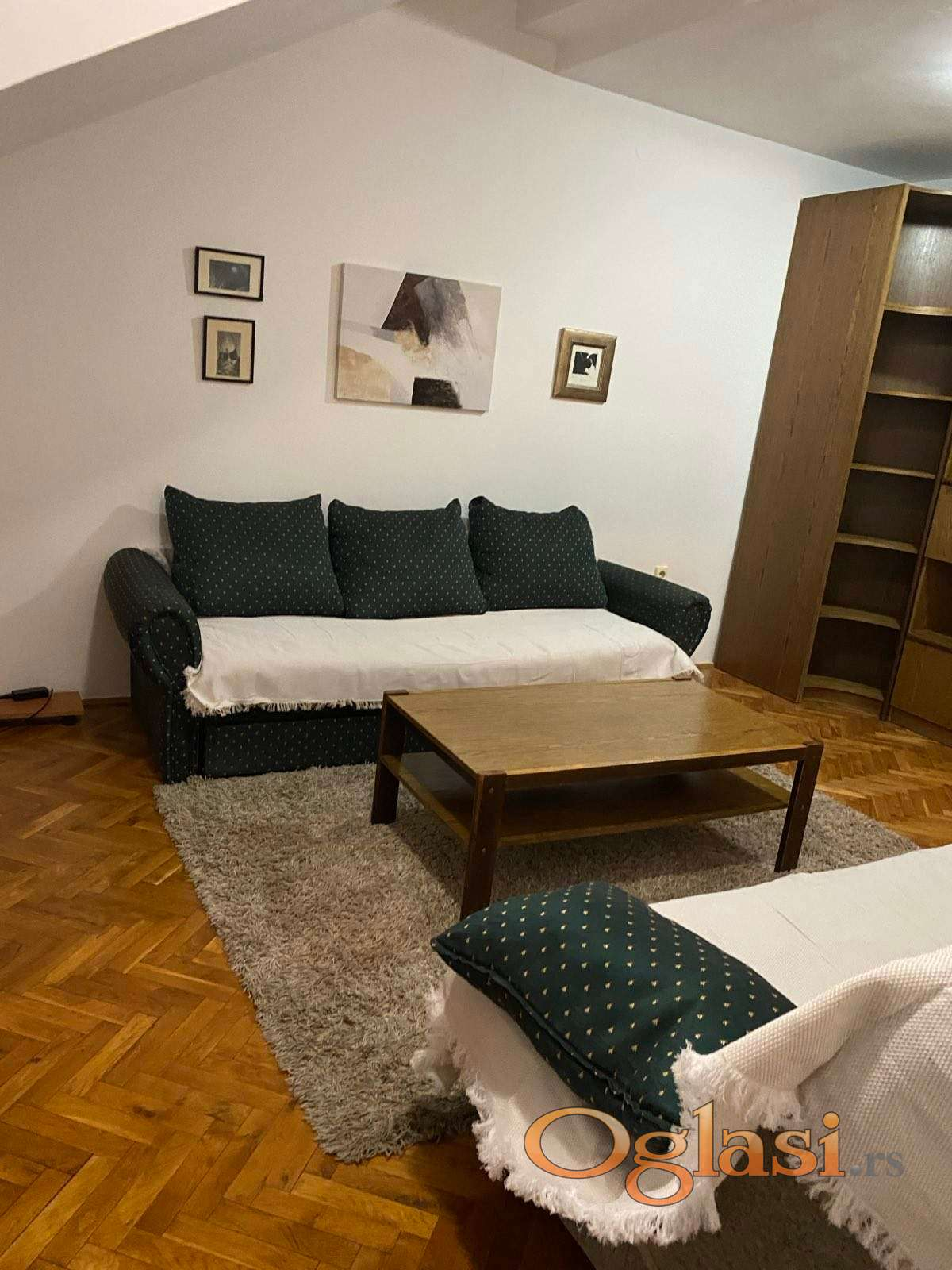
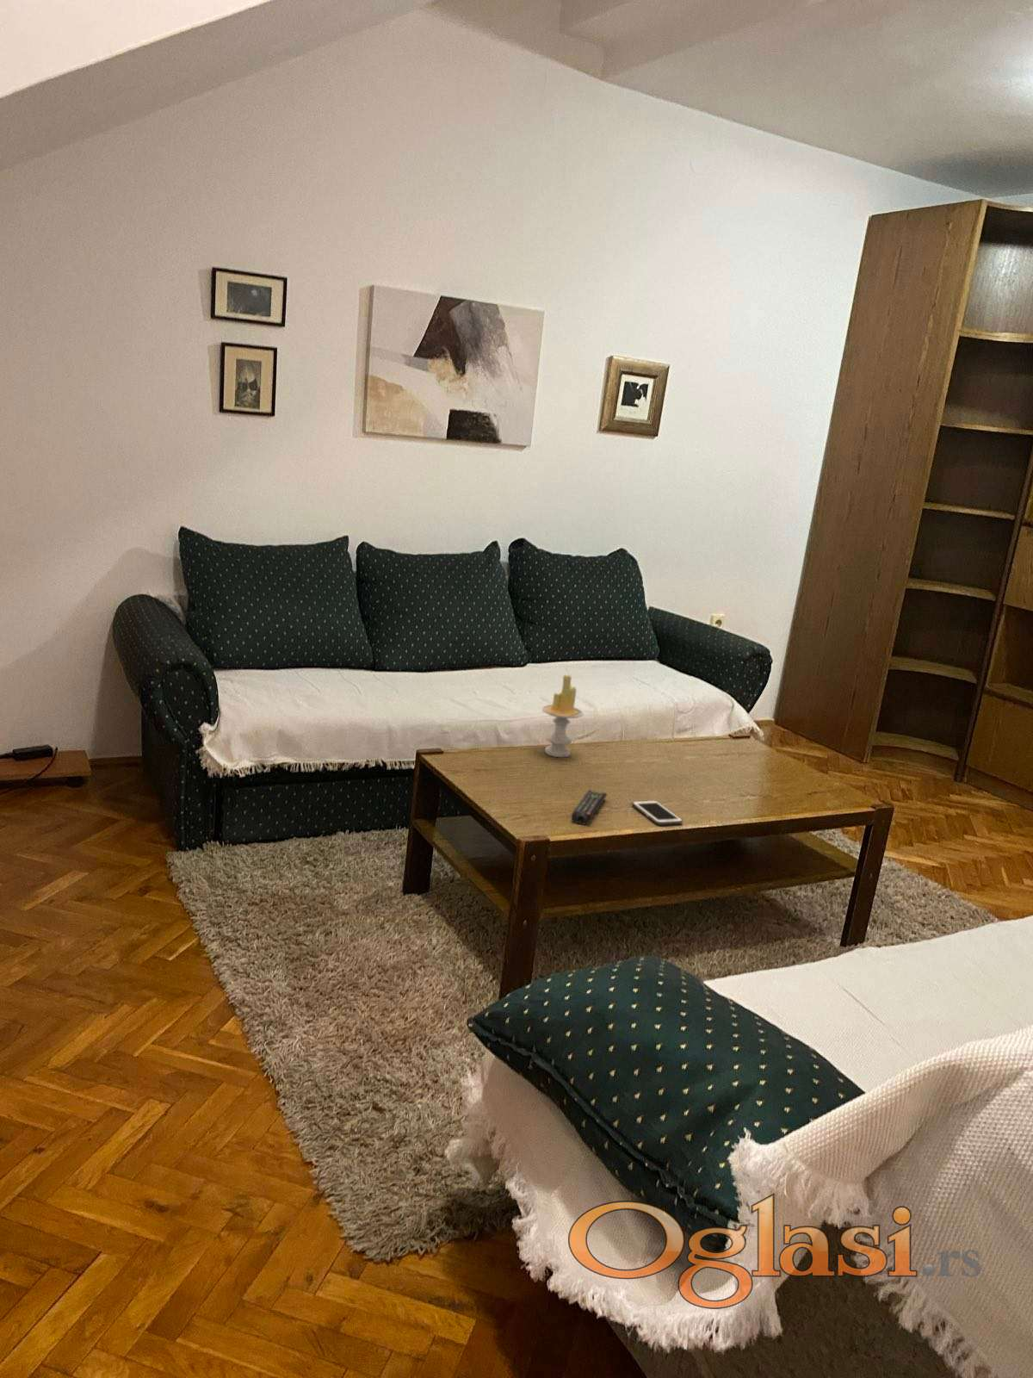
+ remote control (589, 805)
+ candle (562, 713)
+ cell phone (656, 813)
